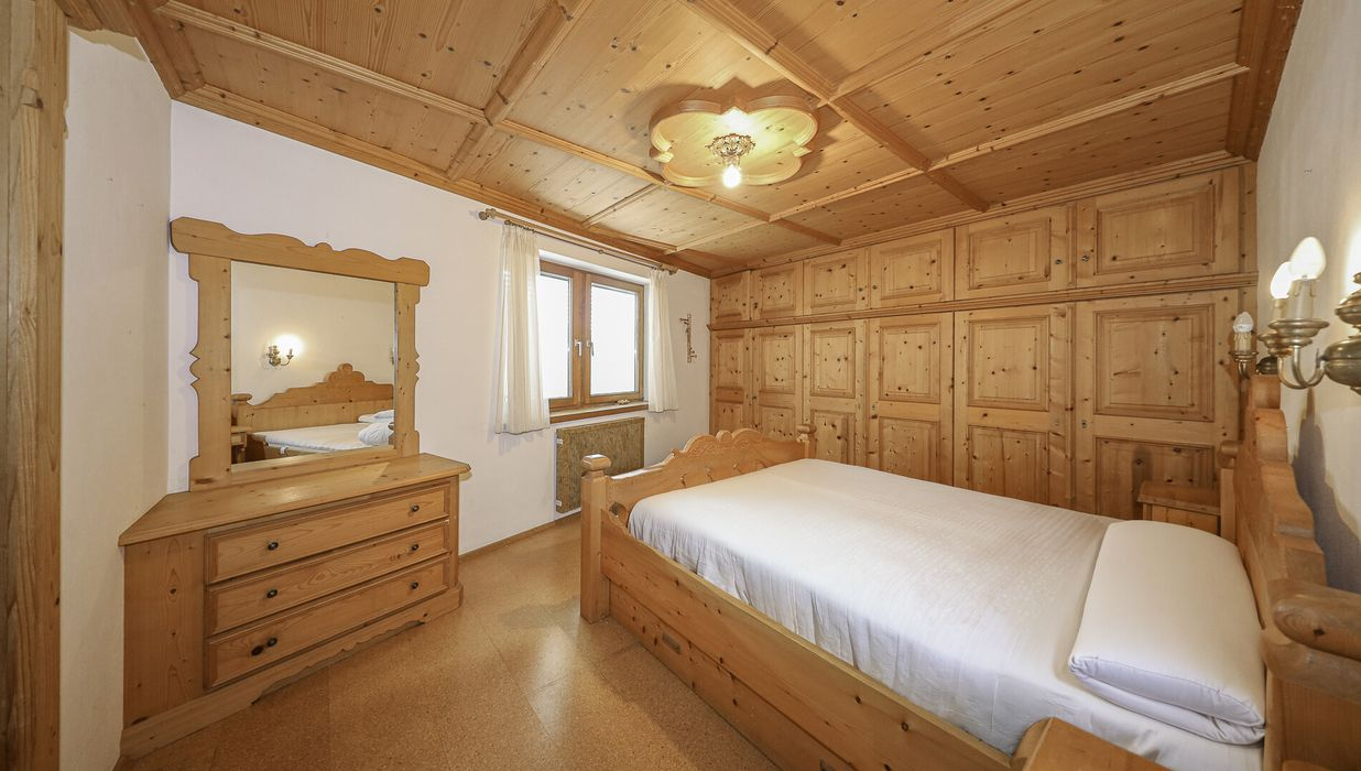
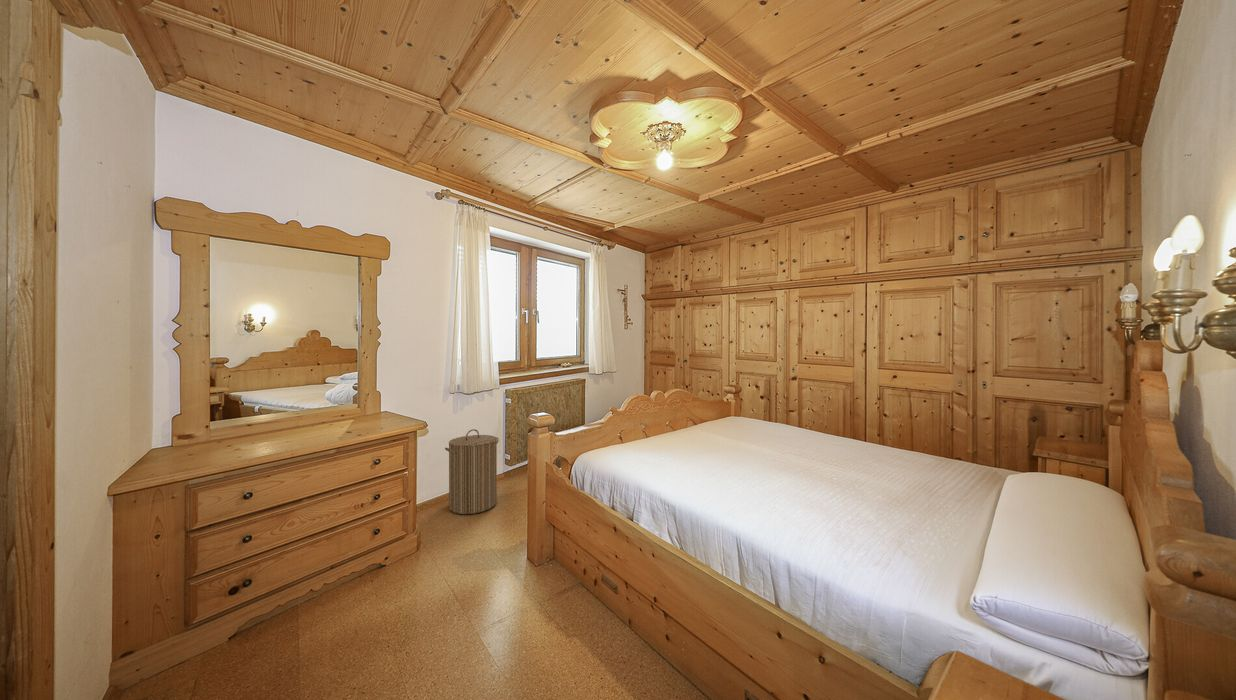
+ laundry hamper (473, 467)
